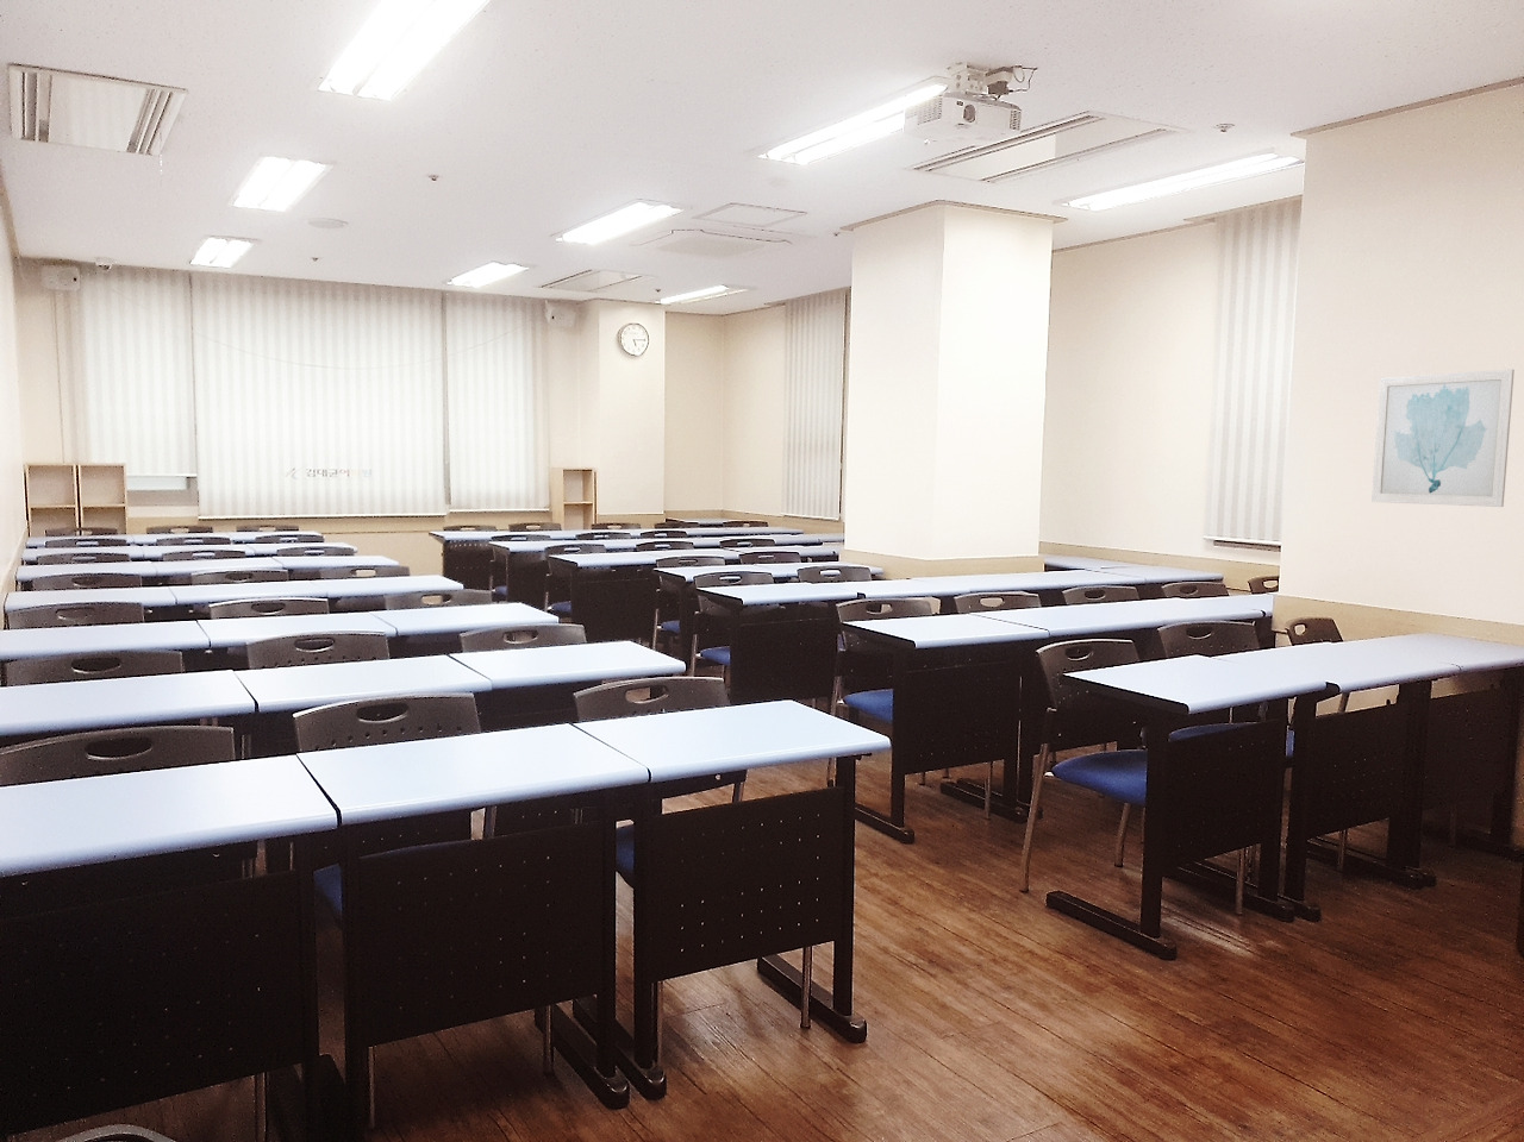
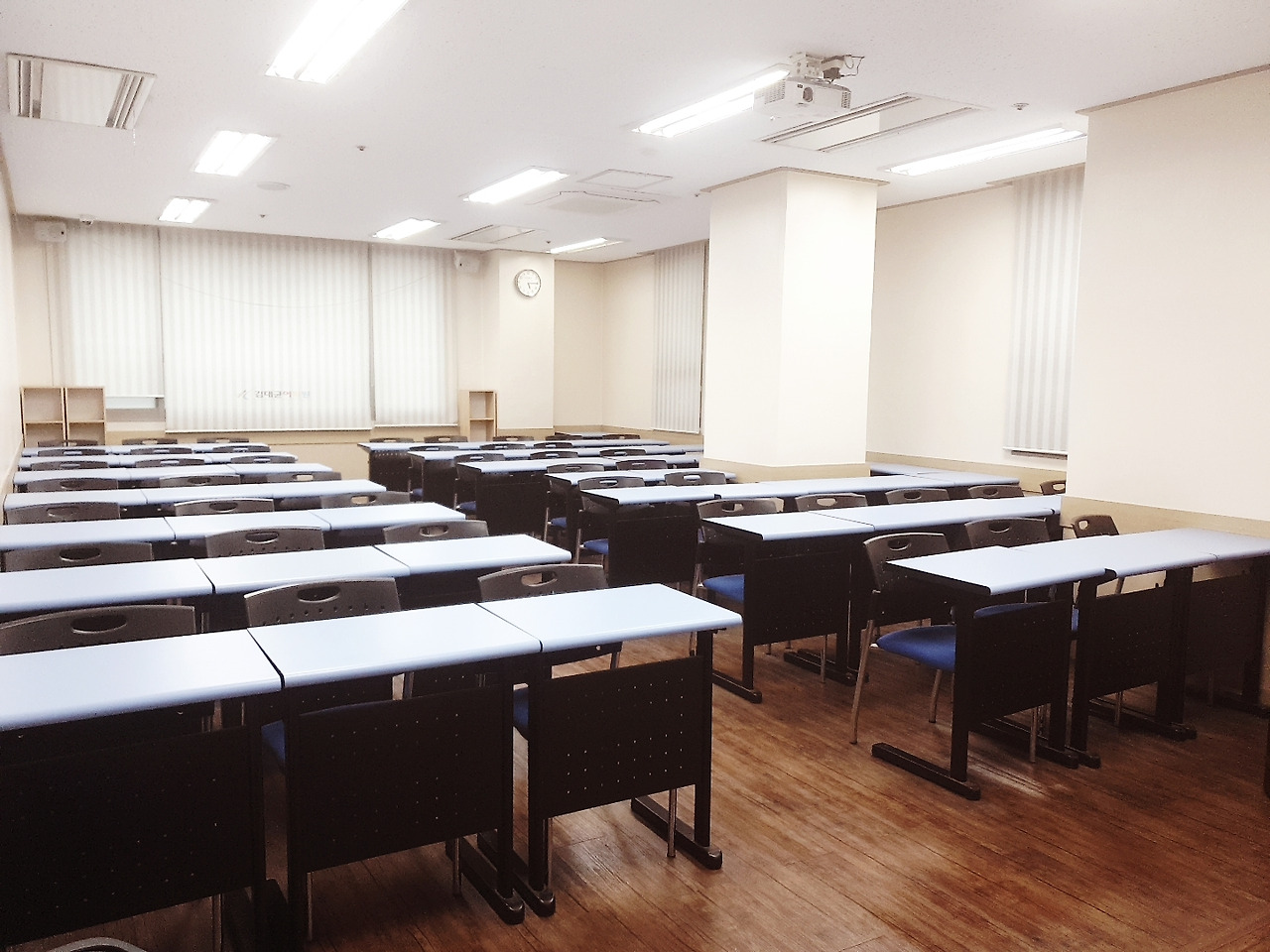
- wall art (1439, 439)
